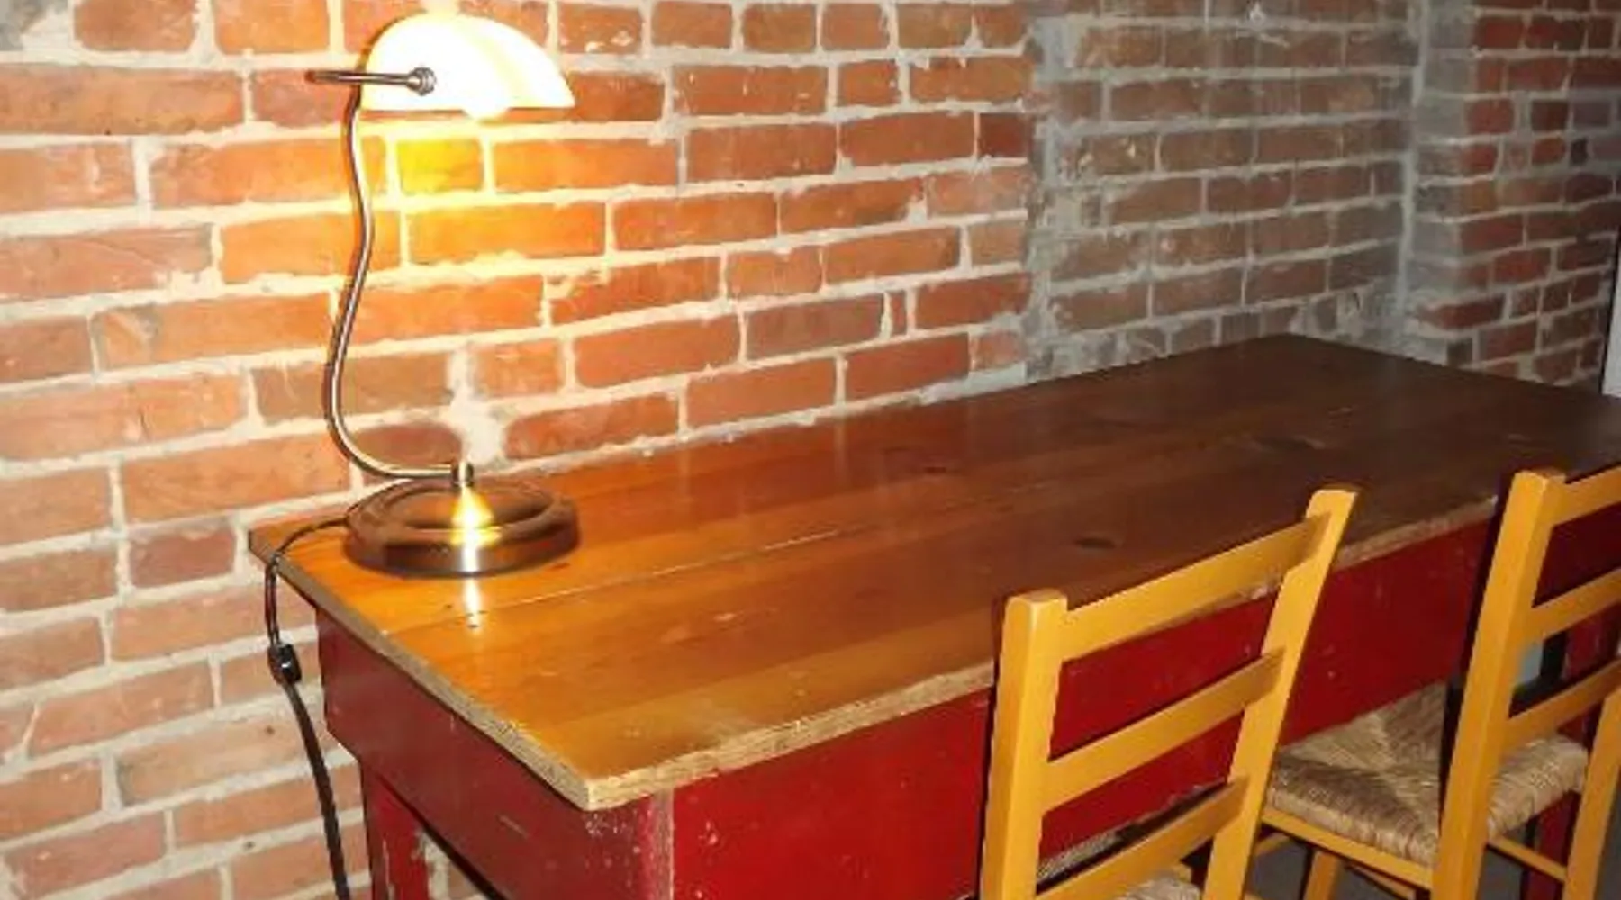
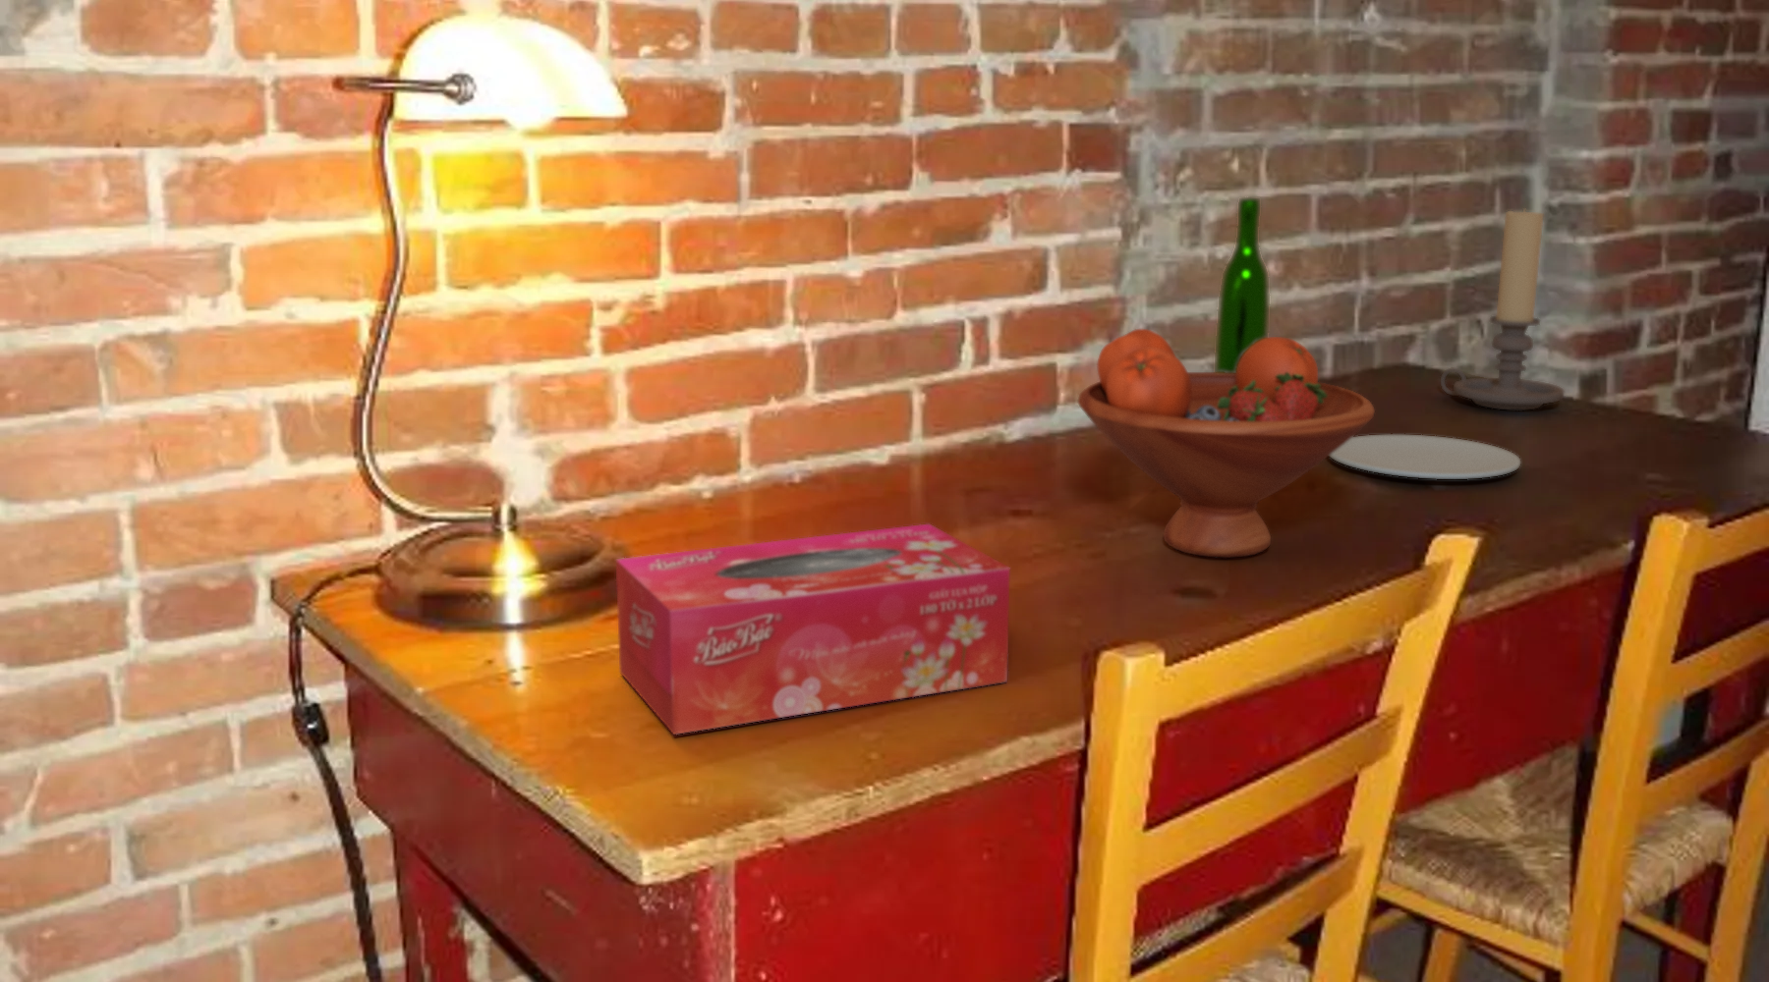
+ paper plate (1422, 458)
+ fruit bowl (1222, 443)
+ candle holder (1505, 306)
+ tissue box (812, 620)
+ wine bottle (1243, 307)
